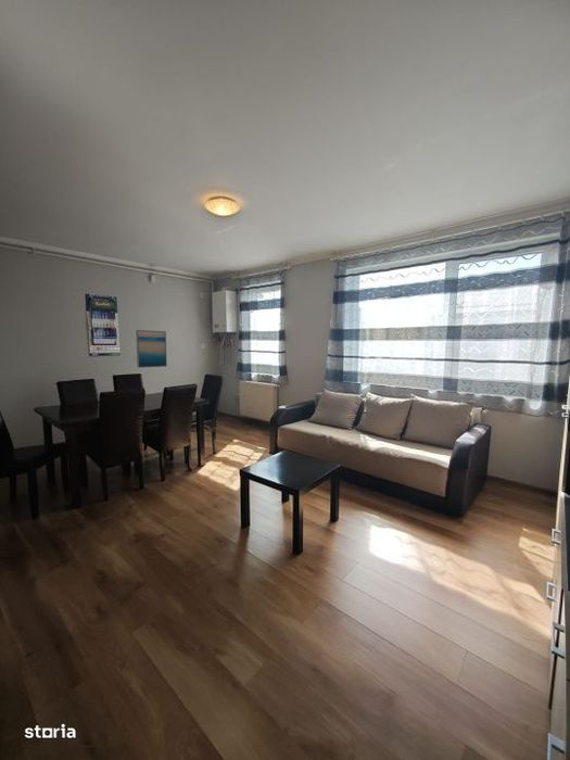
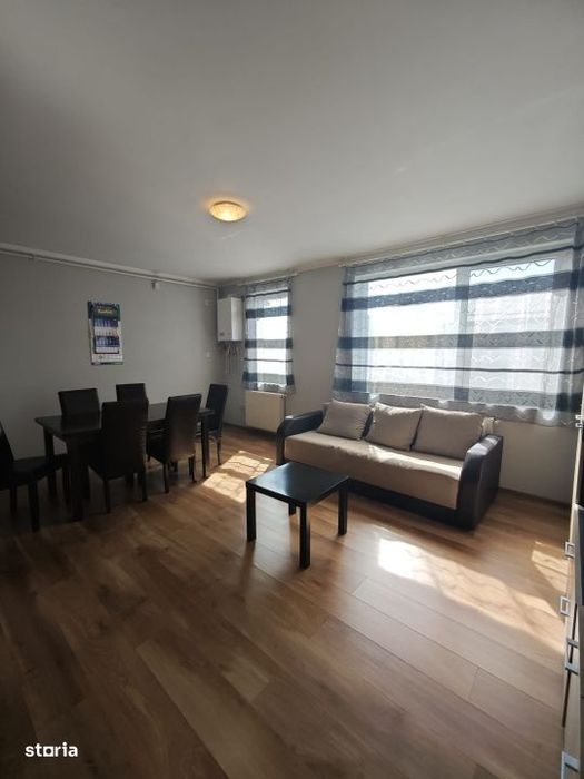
- wall art (152, 349)
